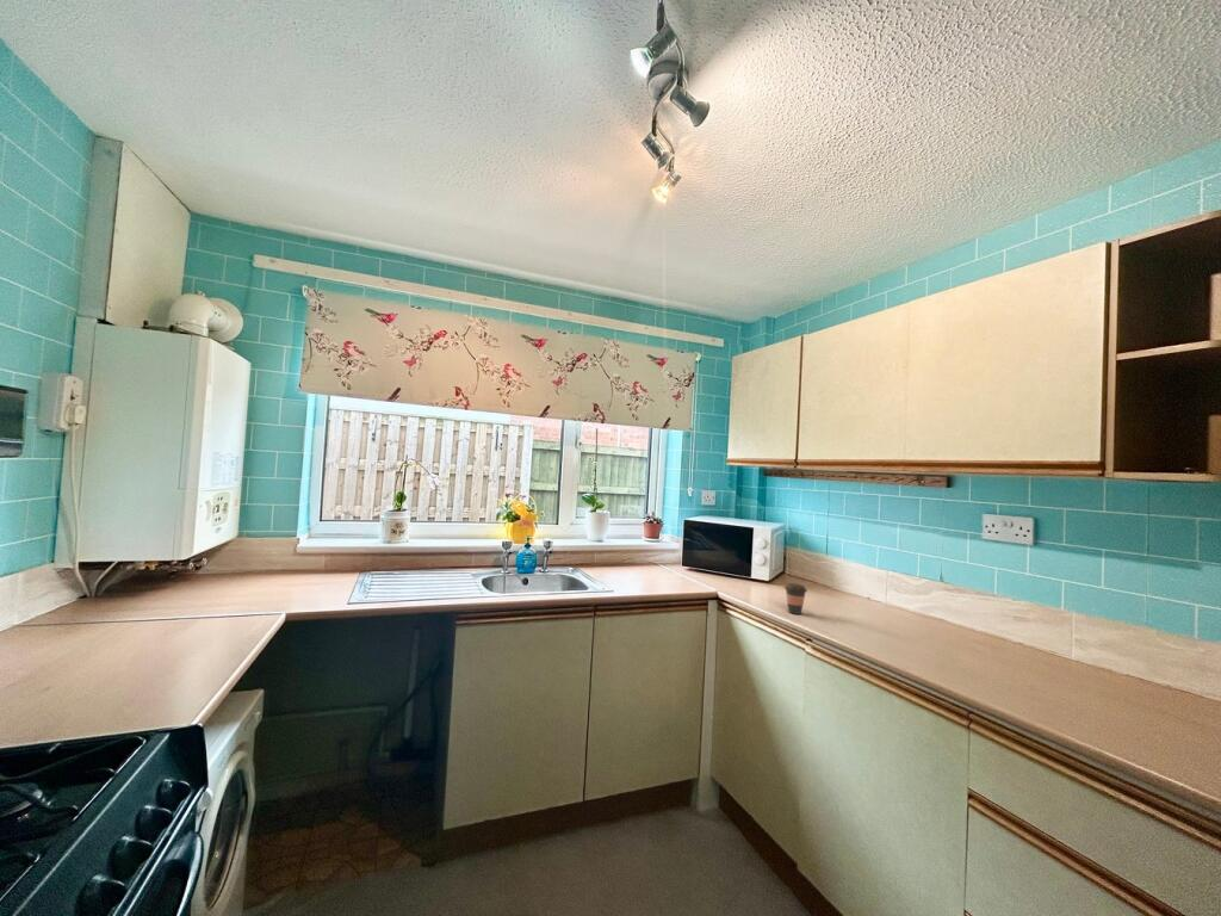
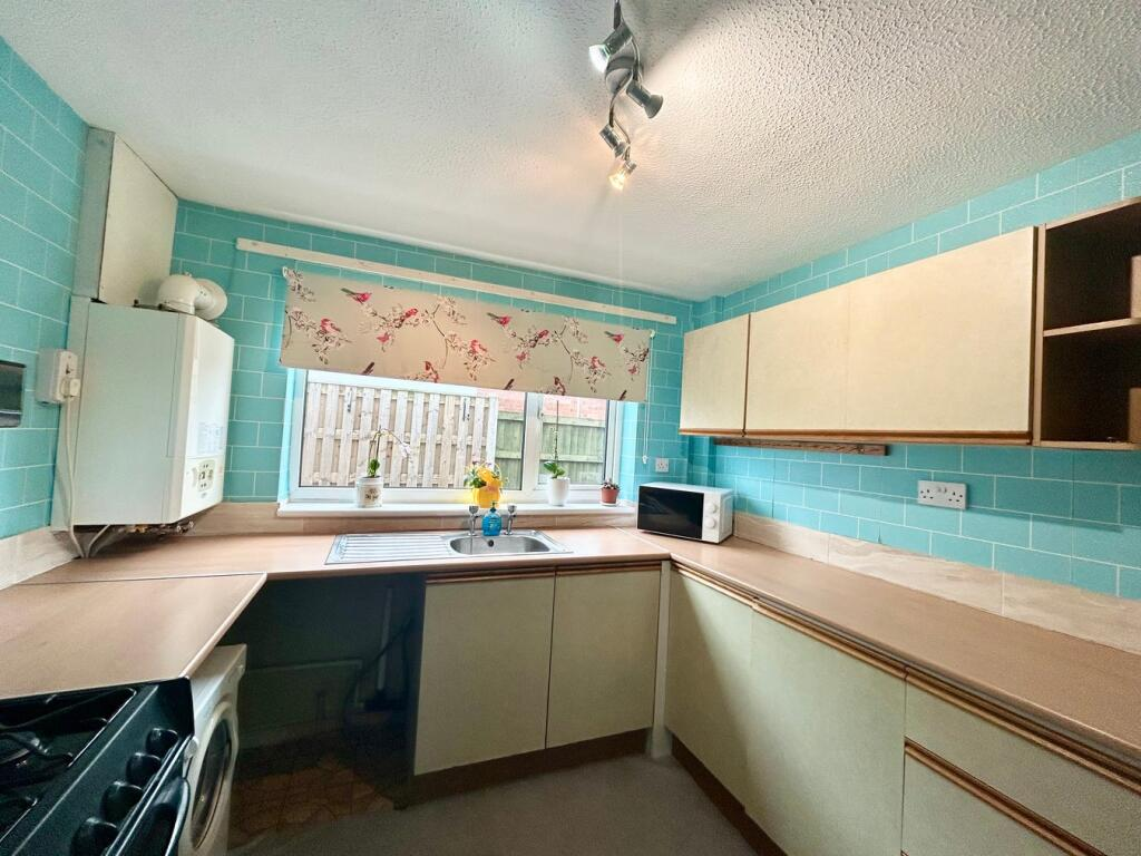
- coffee cup (795, 599)
